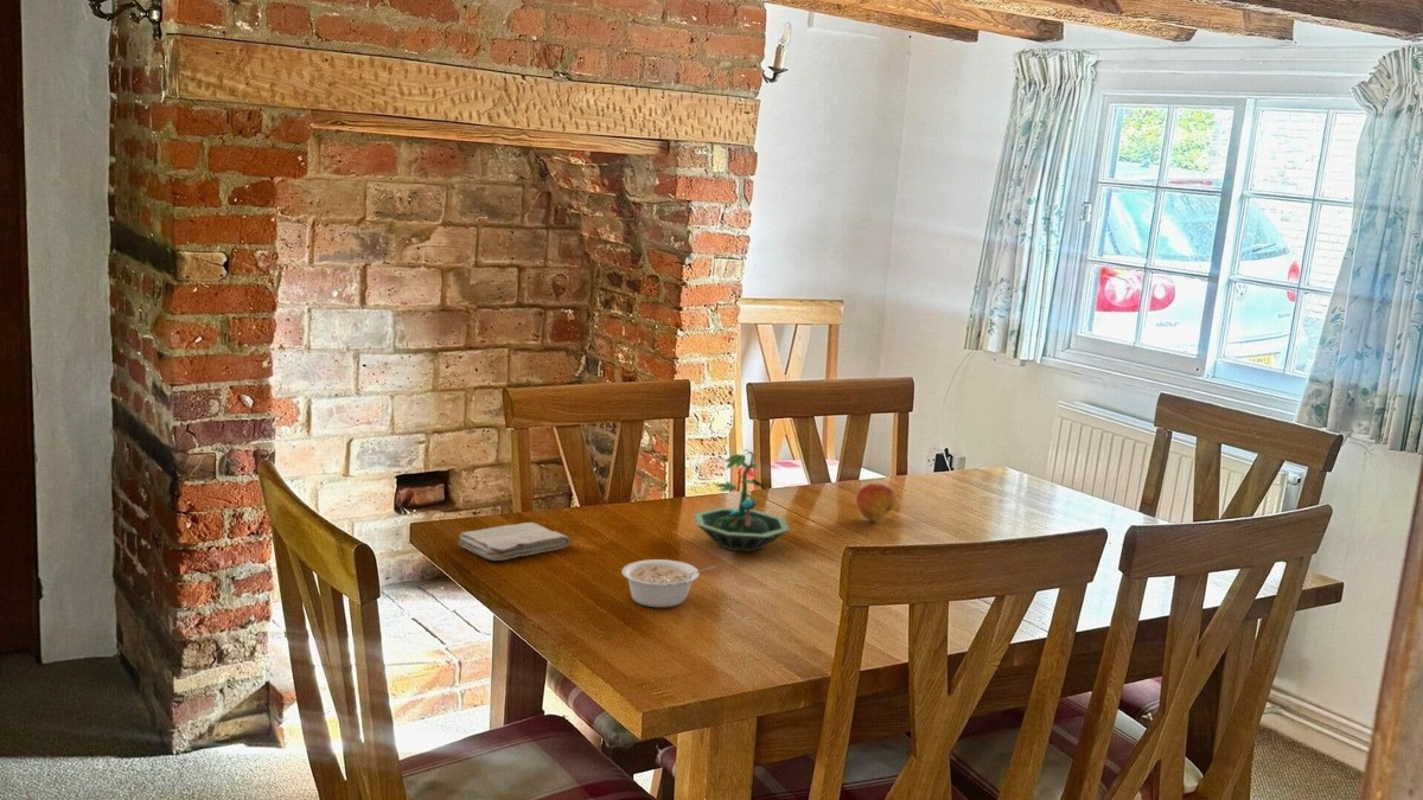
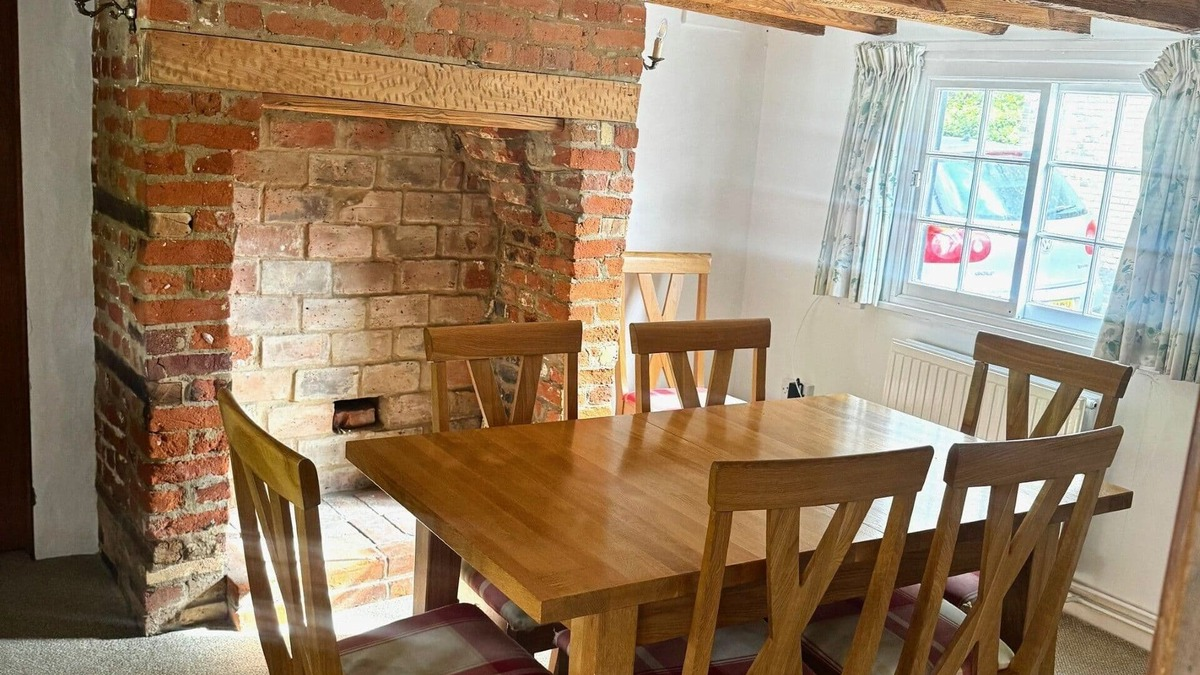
- terrarium (746, 469)
- legume (662, 581)
- fruit (875, 501)
- washcloth (512, 539)
